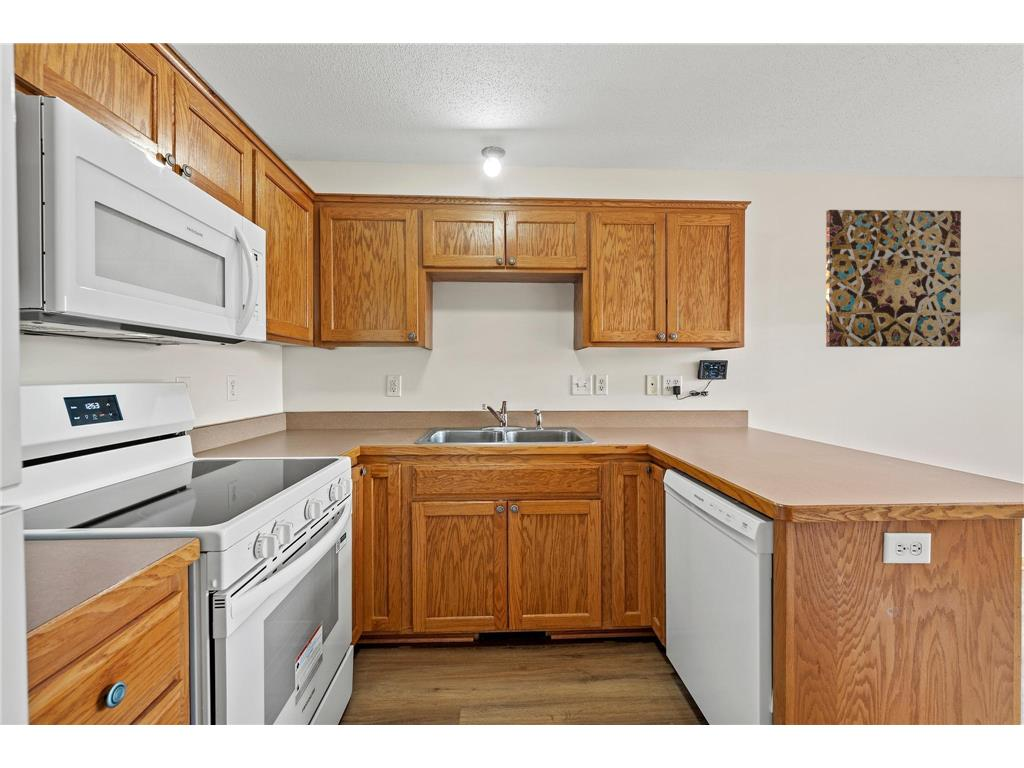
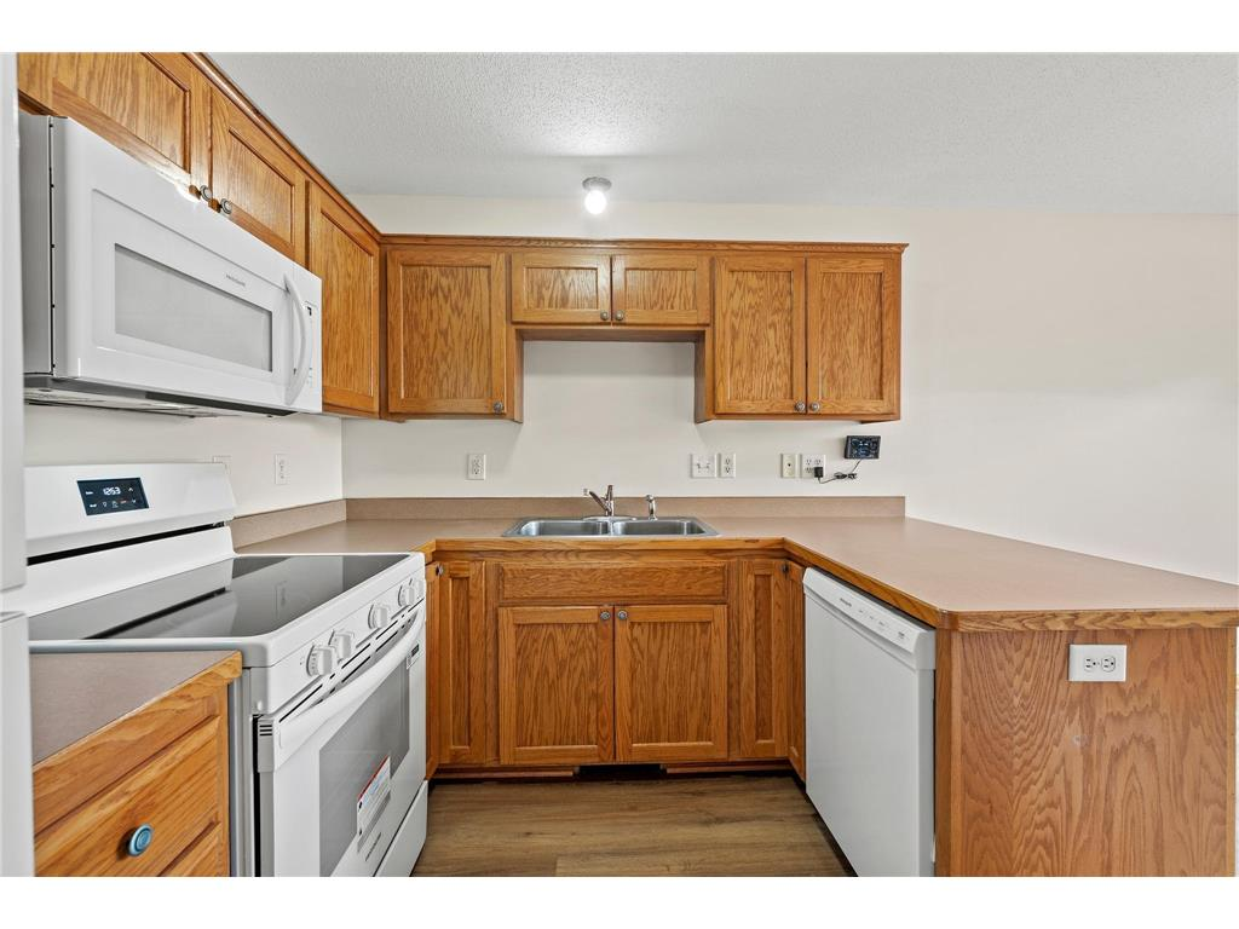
- wall art (893, 278)
